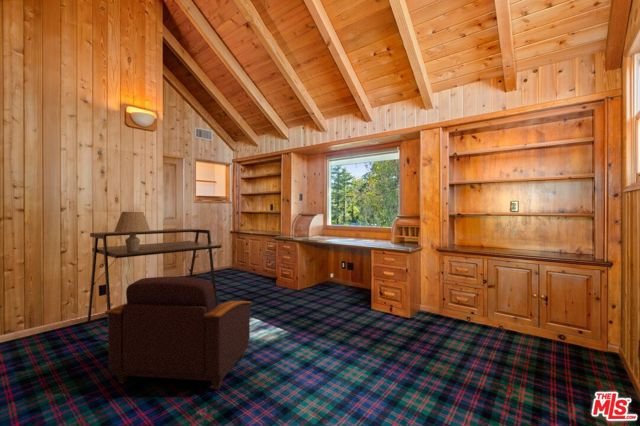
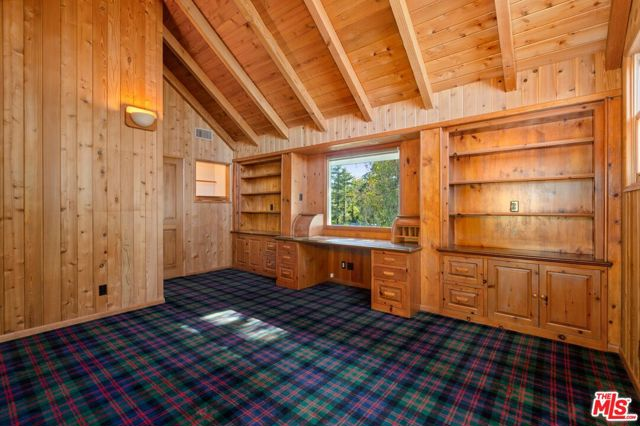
- table lamp (132, 230)
- desk (153, 254)
- armchair (186, 320)
